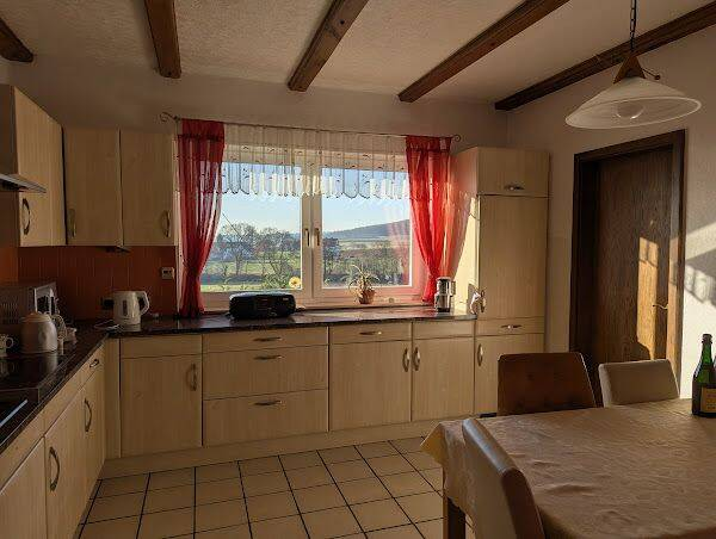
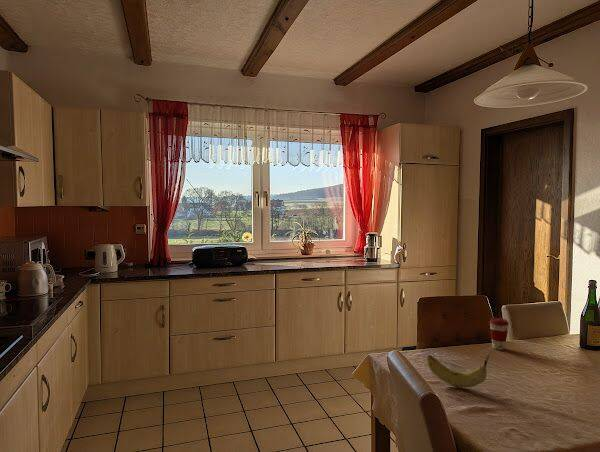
+ coffee cup (498, 333)
+ fruit (456, 371)
